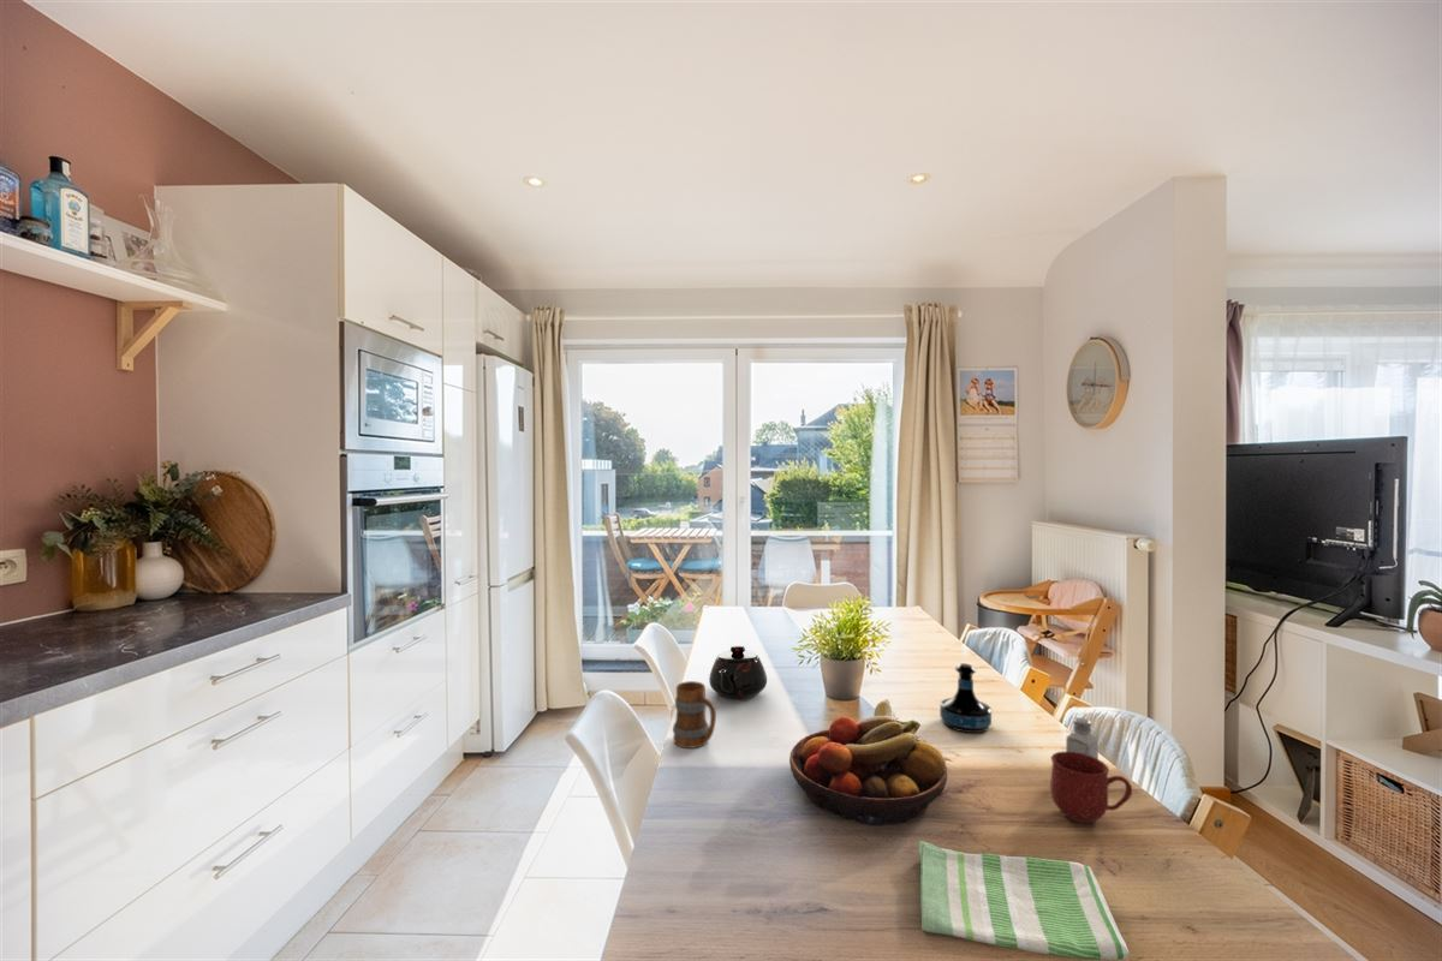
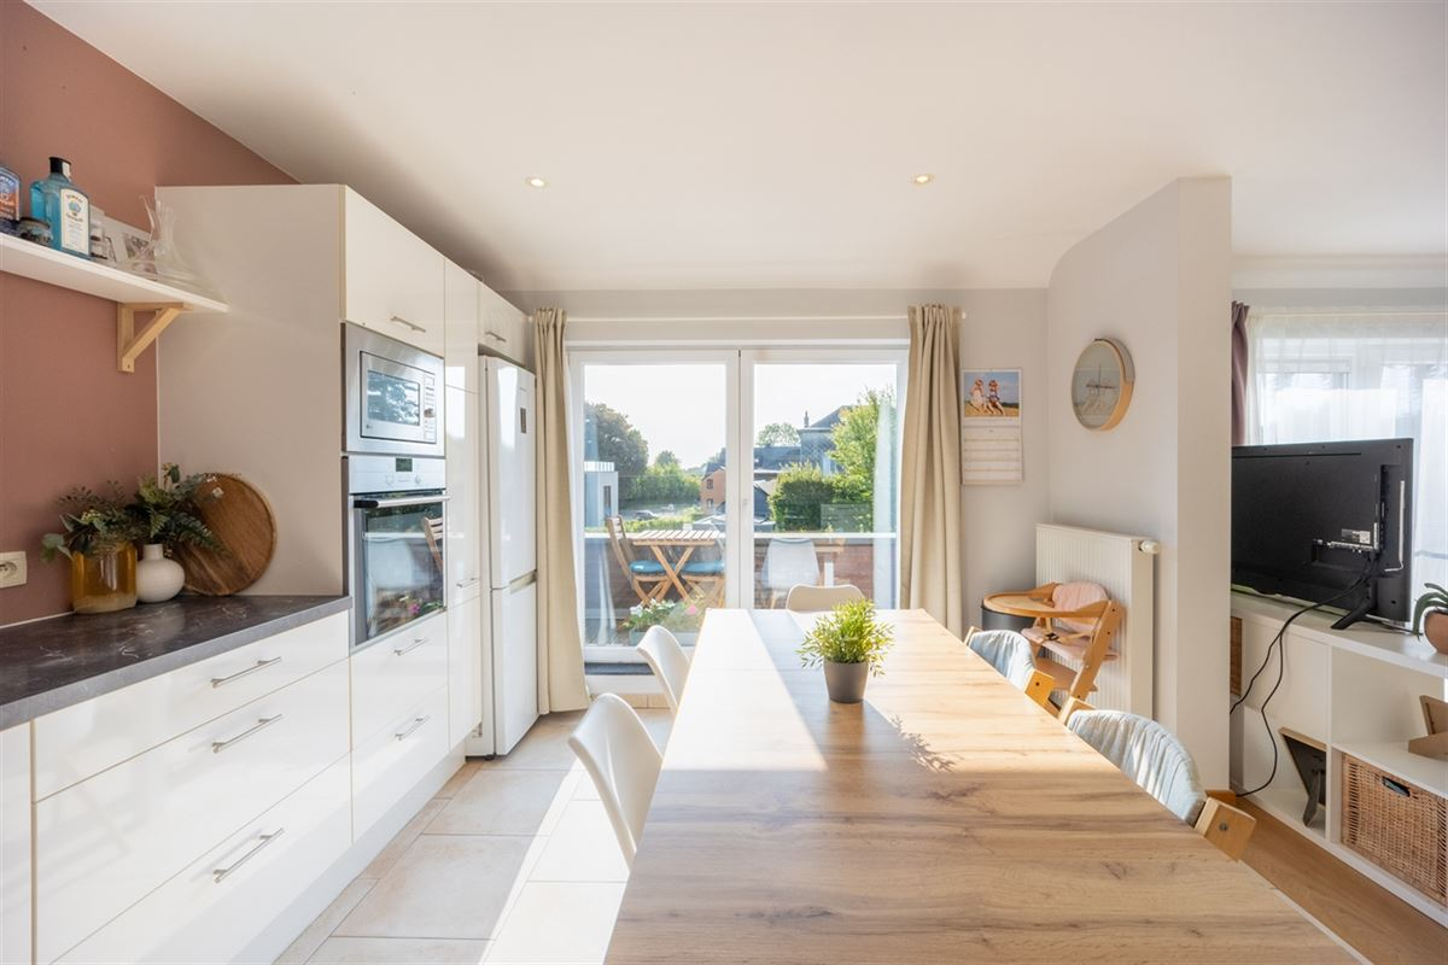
- saltshaker (1082, 745)
- fruit bowl (865, 752)
- dish towel (1011, 895)
- mug (1090, 790)
- mug (696, 715)
- teapot (737, 669)
- tequila bottle (965, 694)
